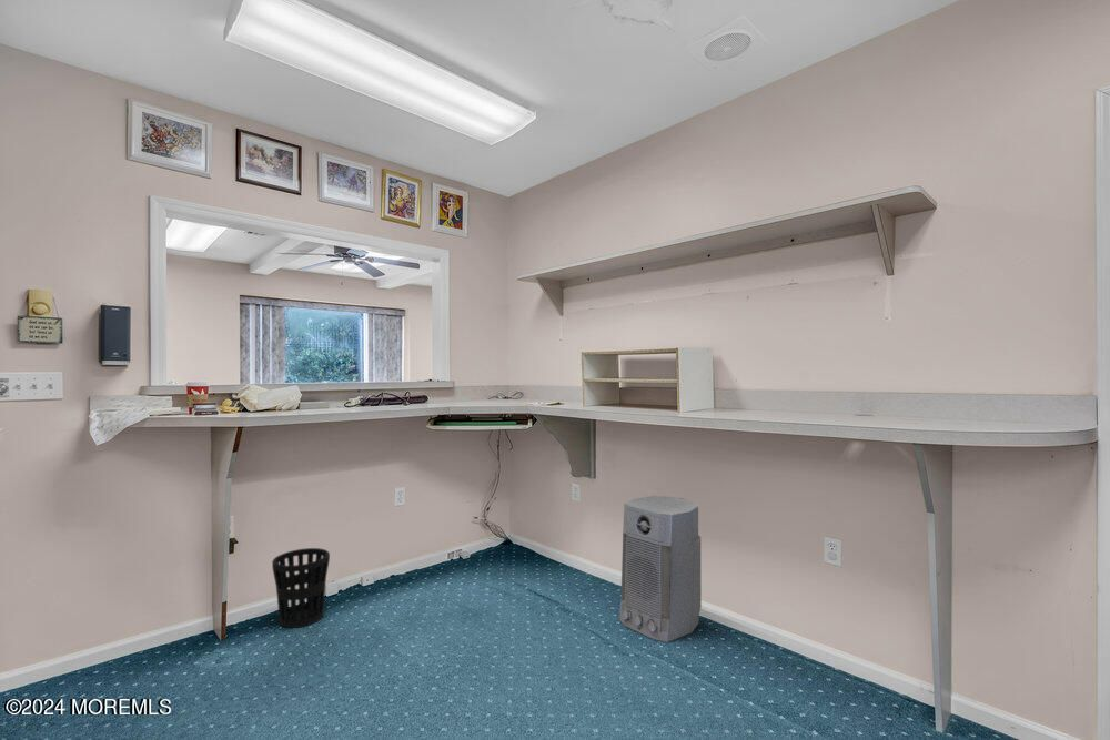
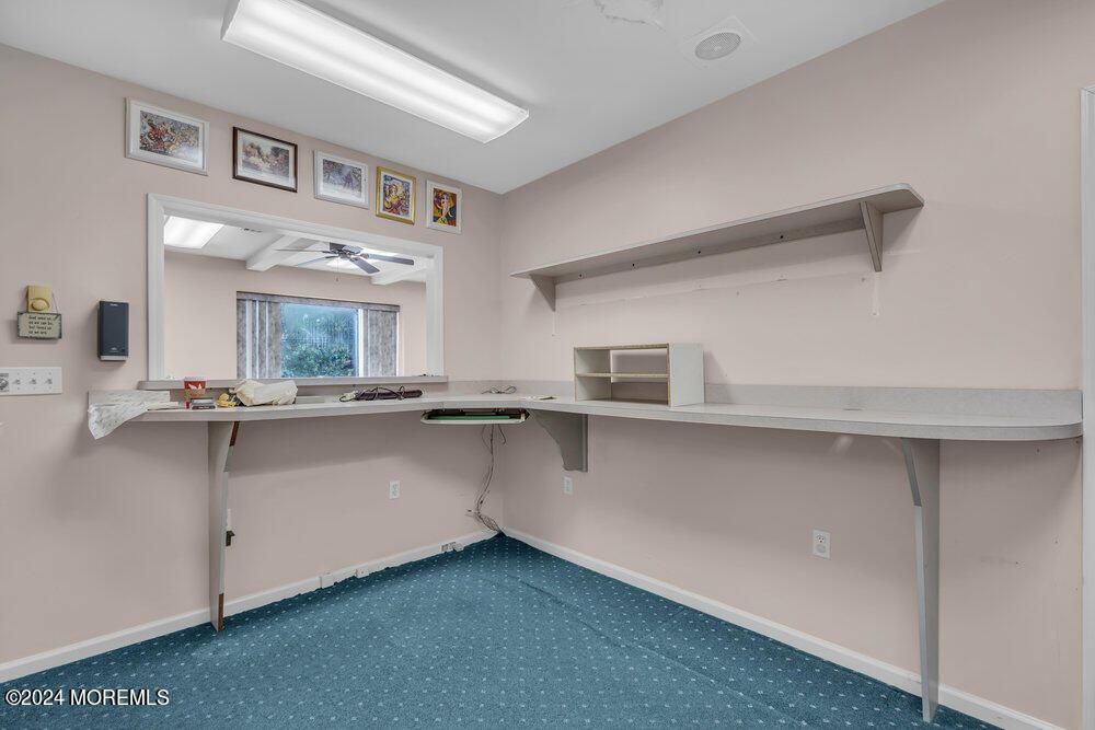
- wastebasket (301, 587)
- air purifier (663, 561)
